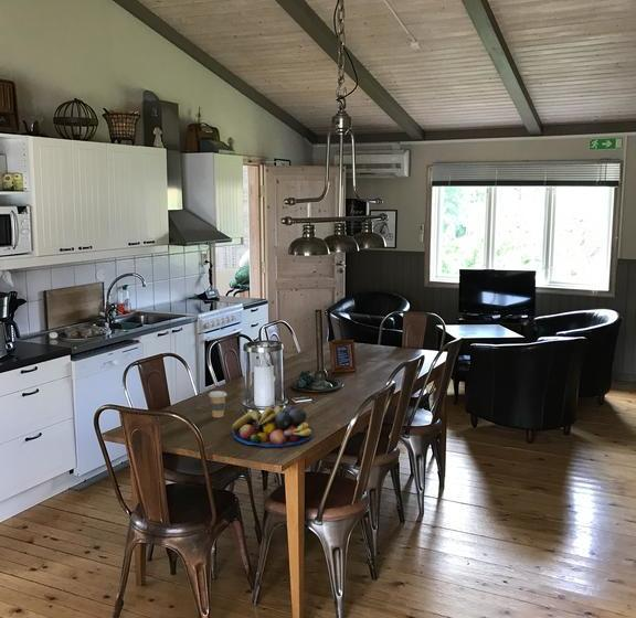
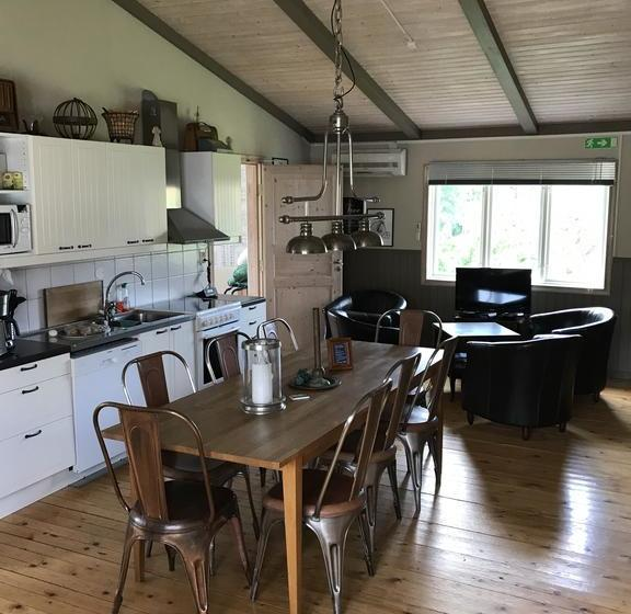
- fruit bowl (273, 419)
- coffee cup (218, 404)
